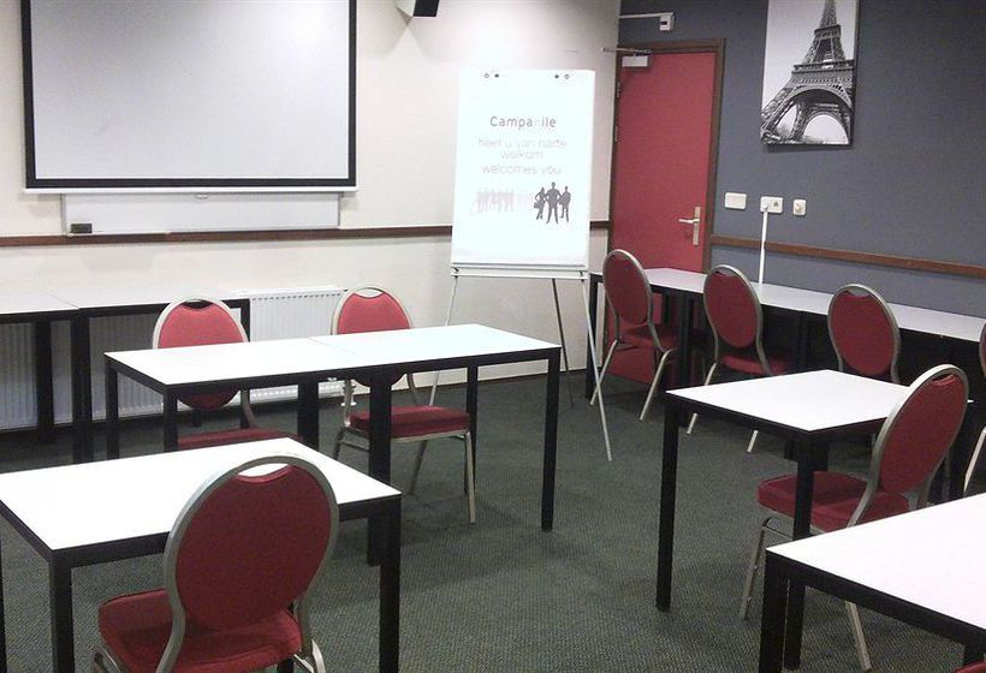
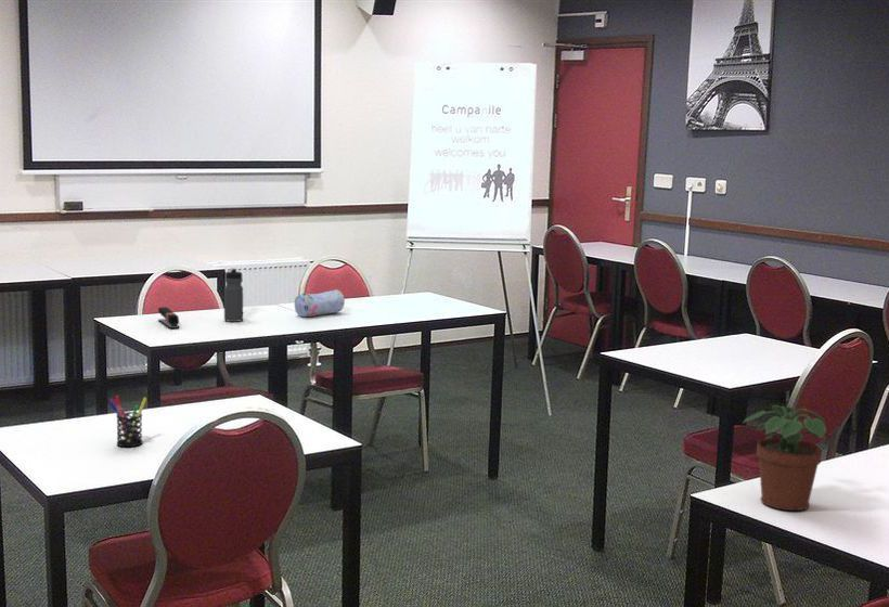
+ stapler (168, 317)
+ pencil case (319, 302)
+ pen holder (129, 419)
+ potted plant (785, 456)
+ water bottle (233, 294)
